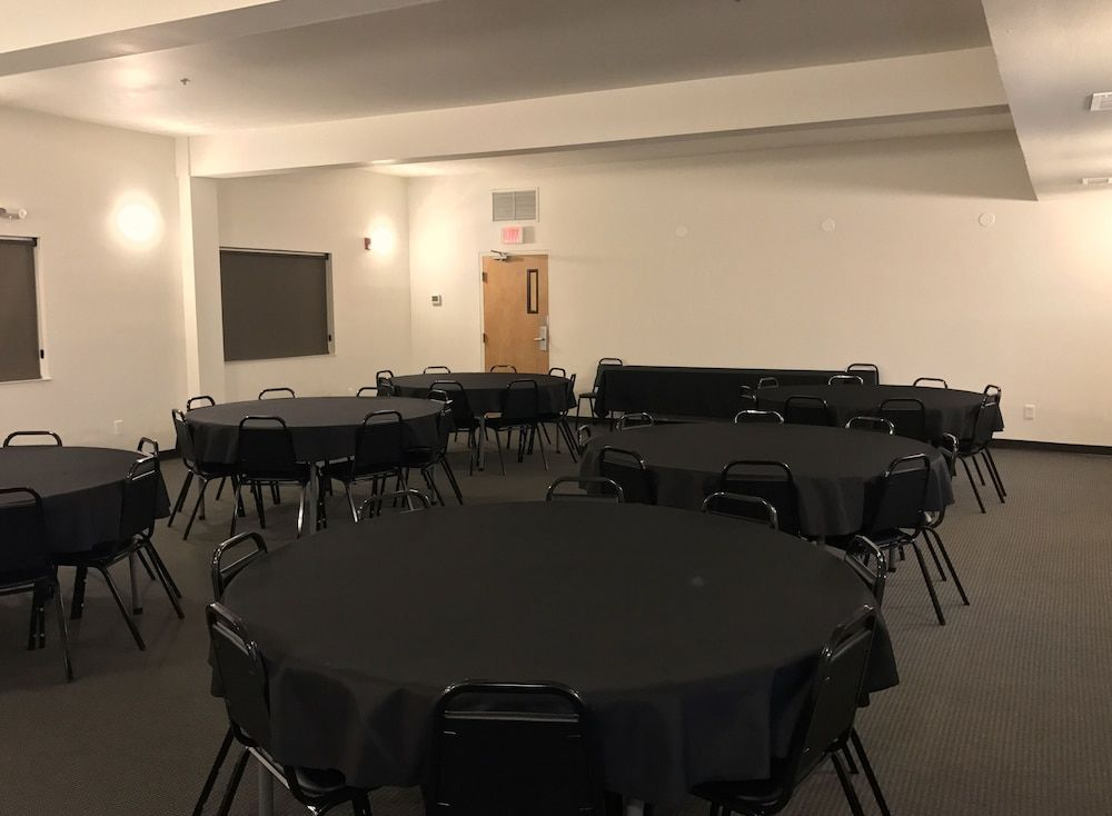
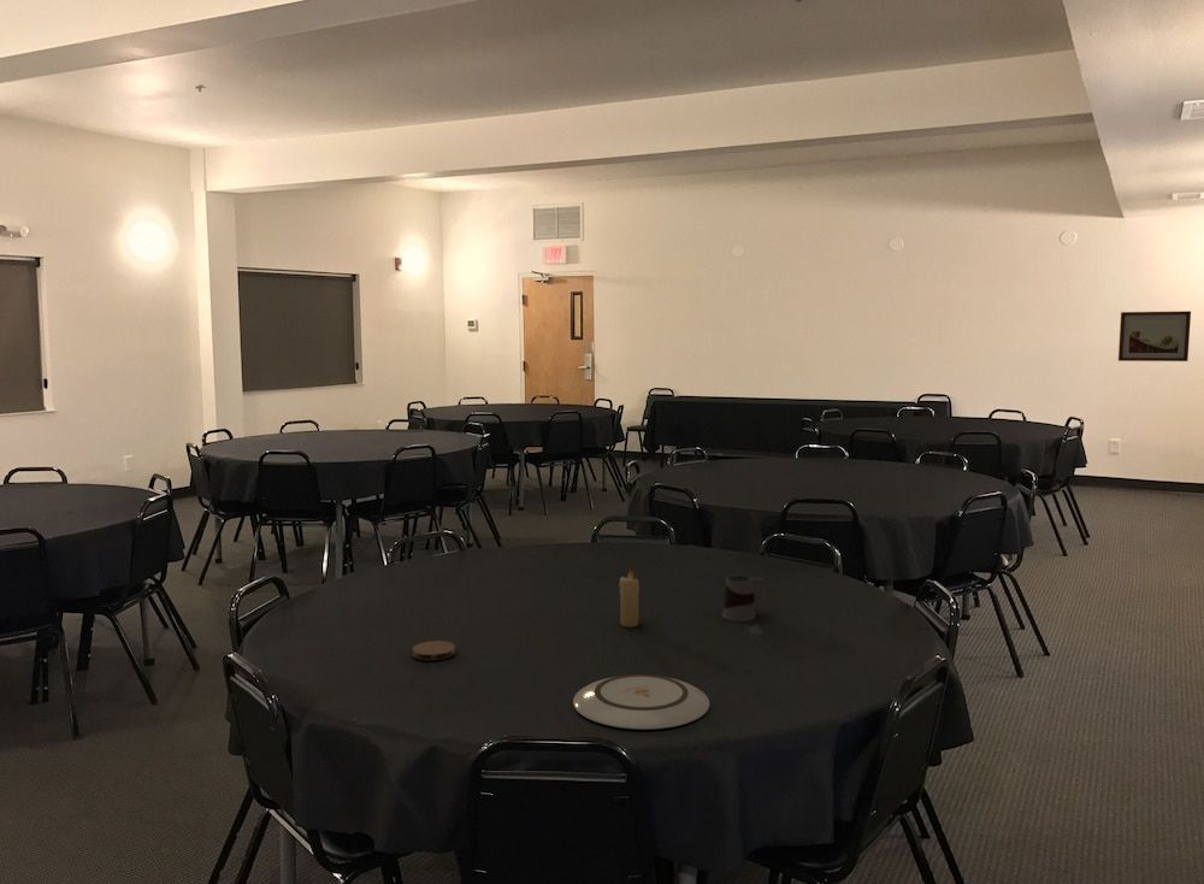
+ plate (641, 696)
+ mug (744, 596)
+ coaster (433, 650)
+ candle (628, 596)
+ wall art (1153, 336)
